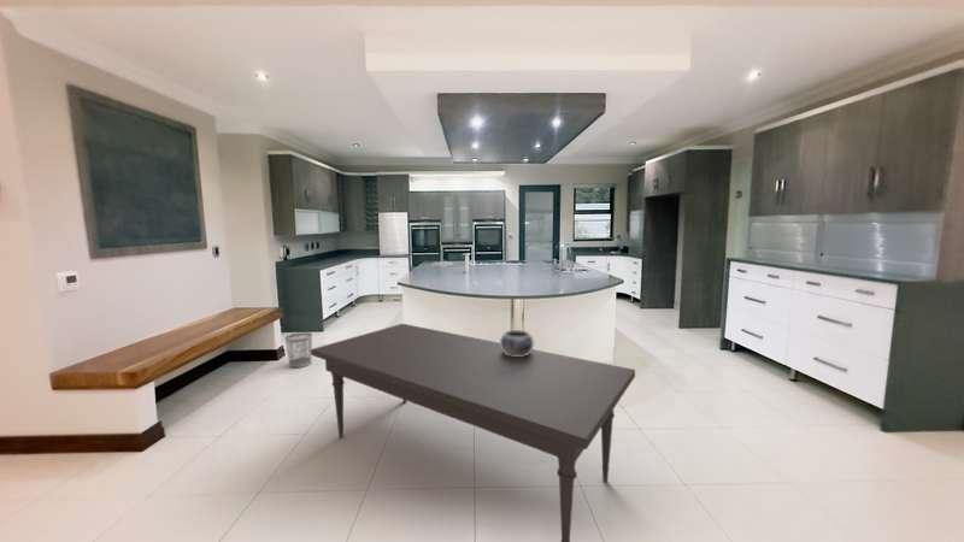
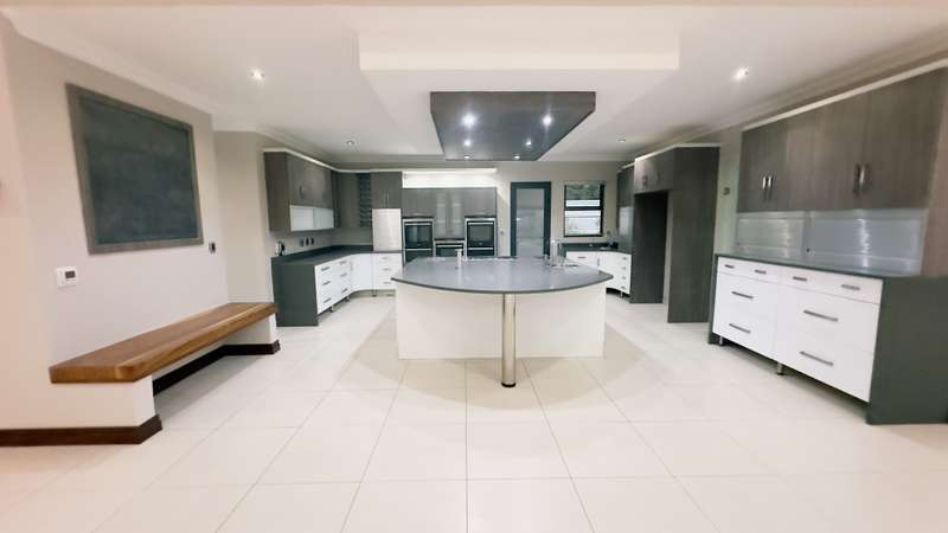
- wastebasket (299, 350)
- decorative bowl (516, 342)
- dining table (458, 407)
